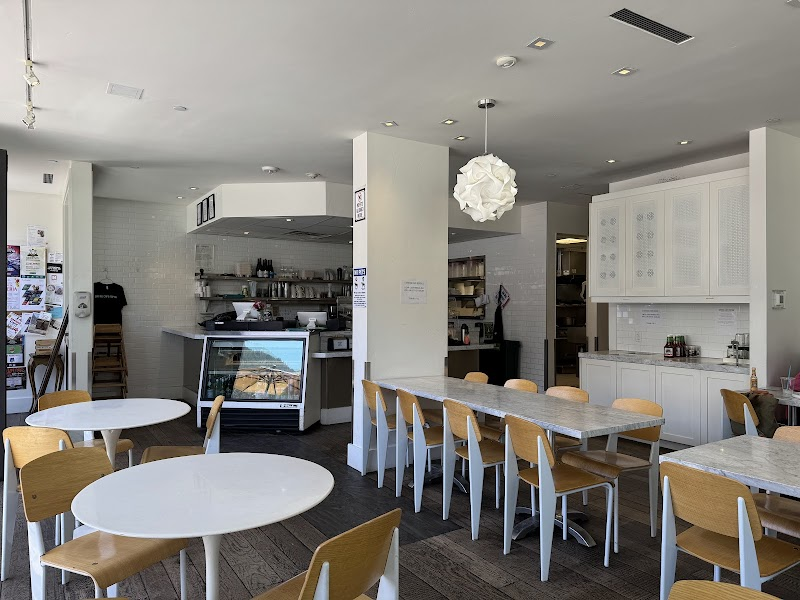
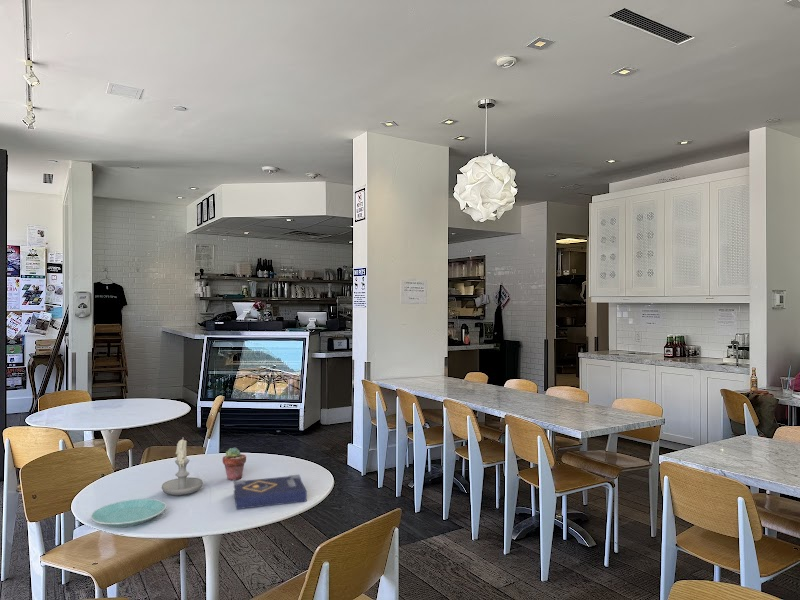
+ book (269, 491)
+ potted succulent (234, 462)
+ candle (182, 464)
+ plate (129, 514)
